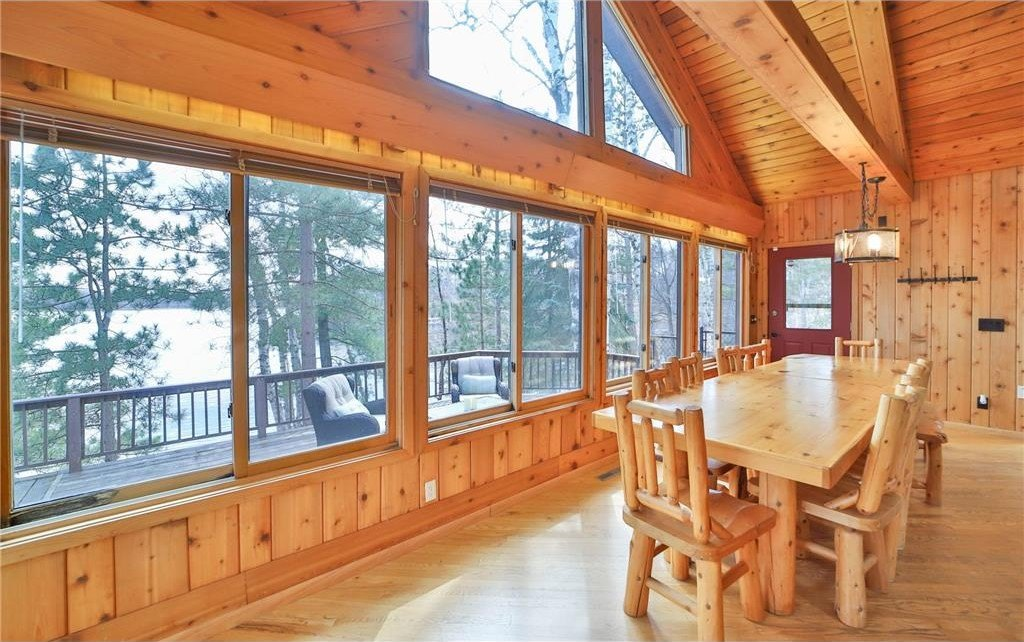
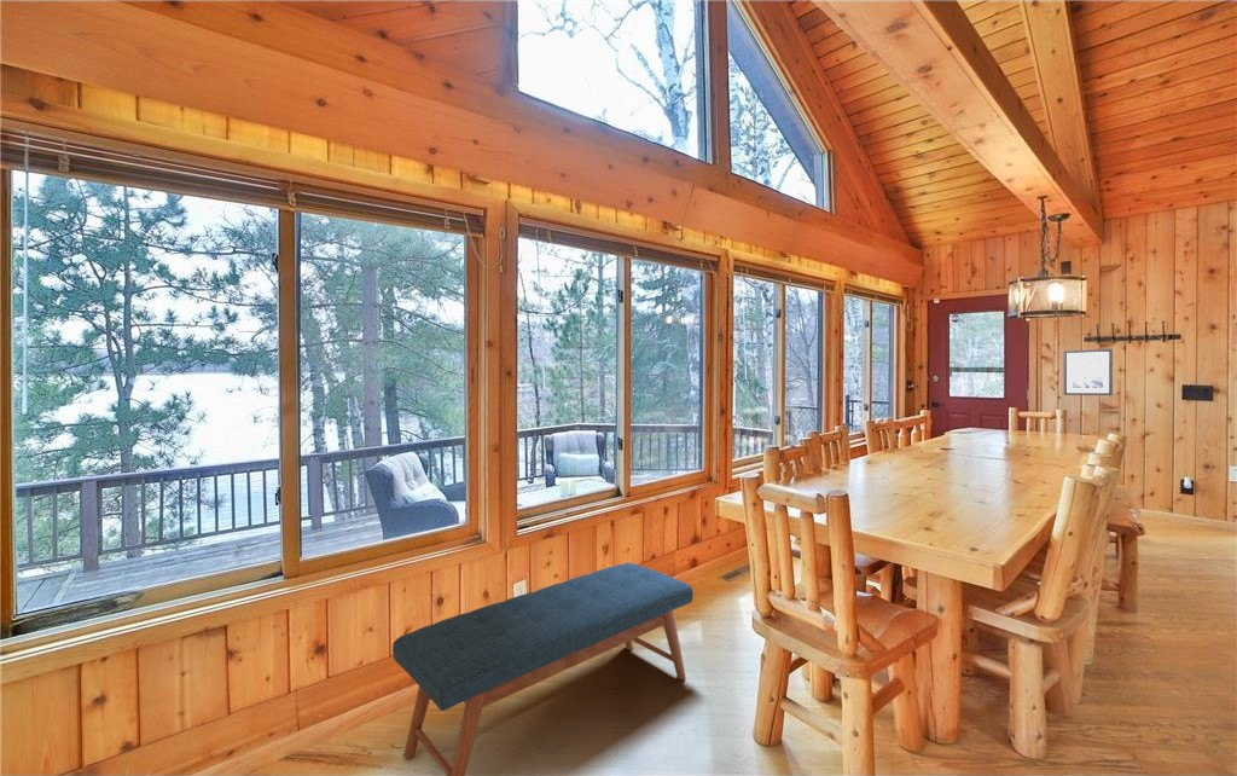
+ wall art (1087, 372)
+ bench (559, 656)
